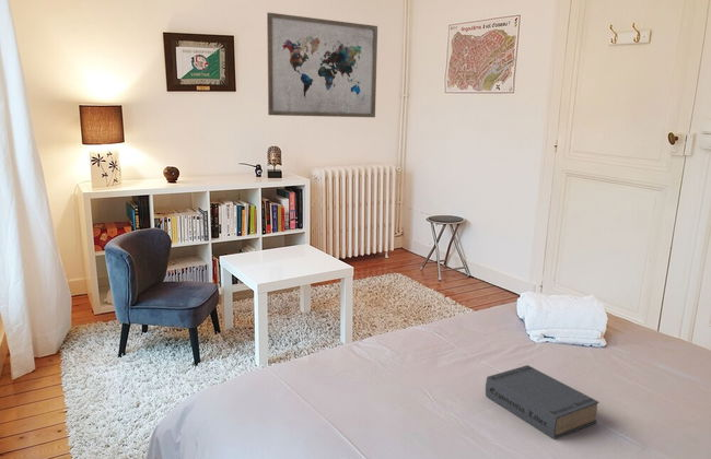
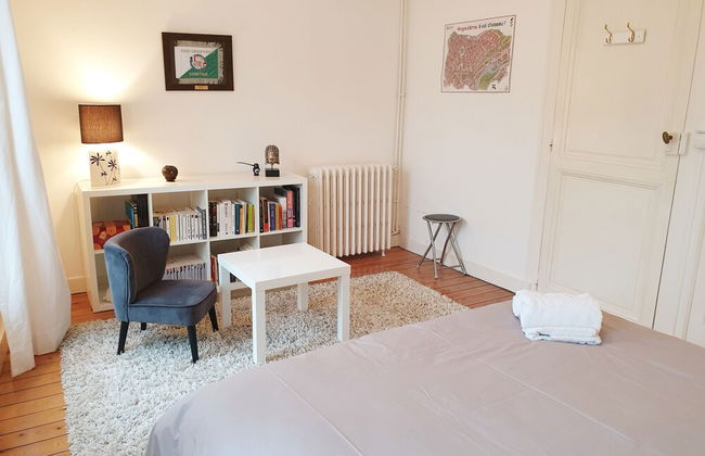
- book (539, 398)
- wall art (325, 69)
